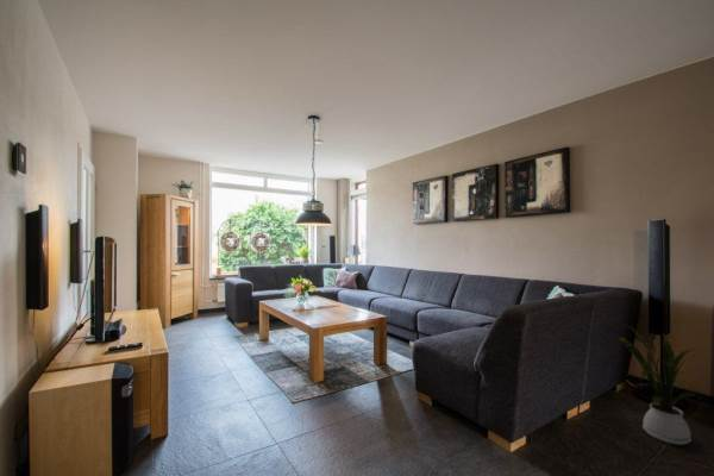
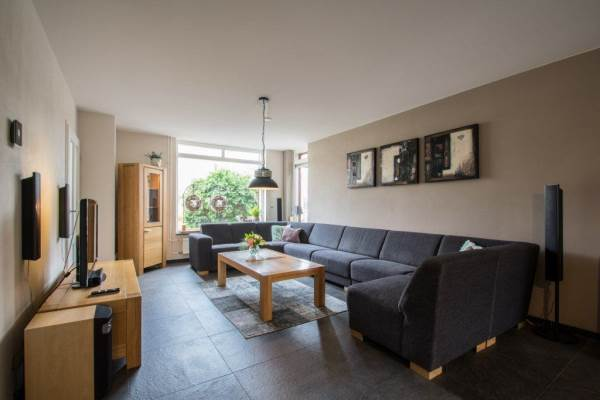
- house plant (659, 380)
